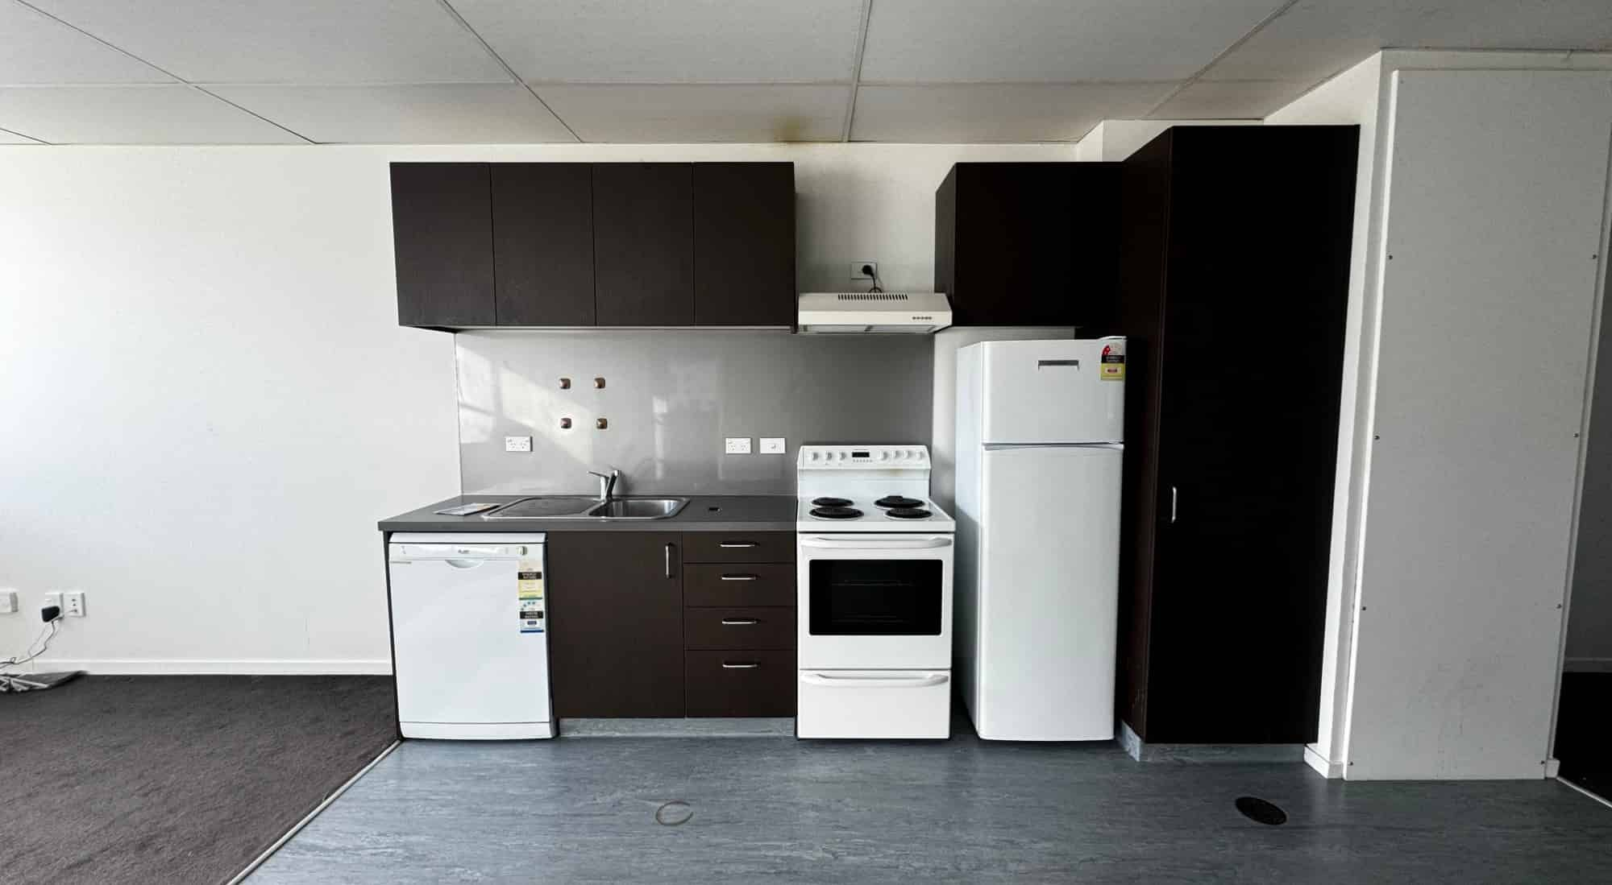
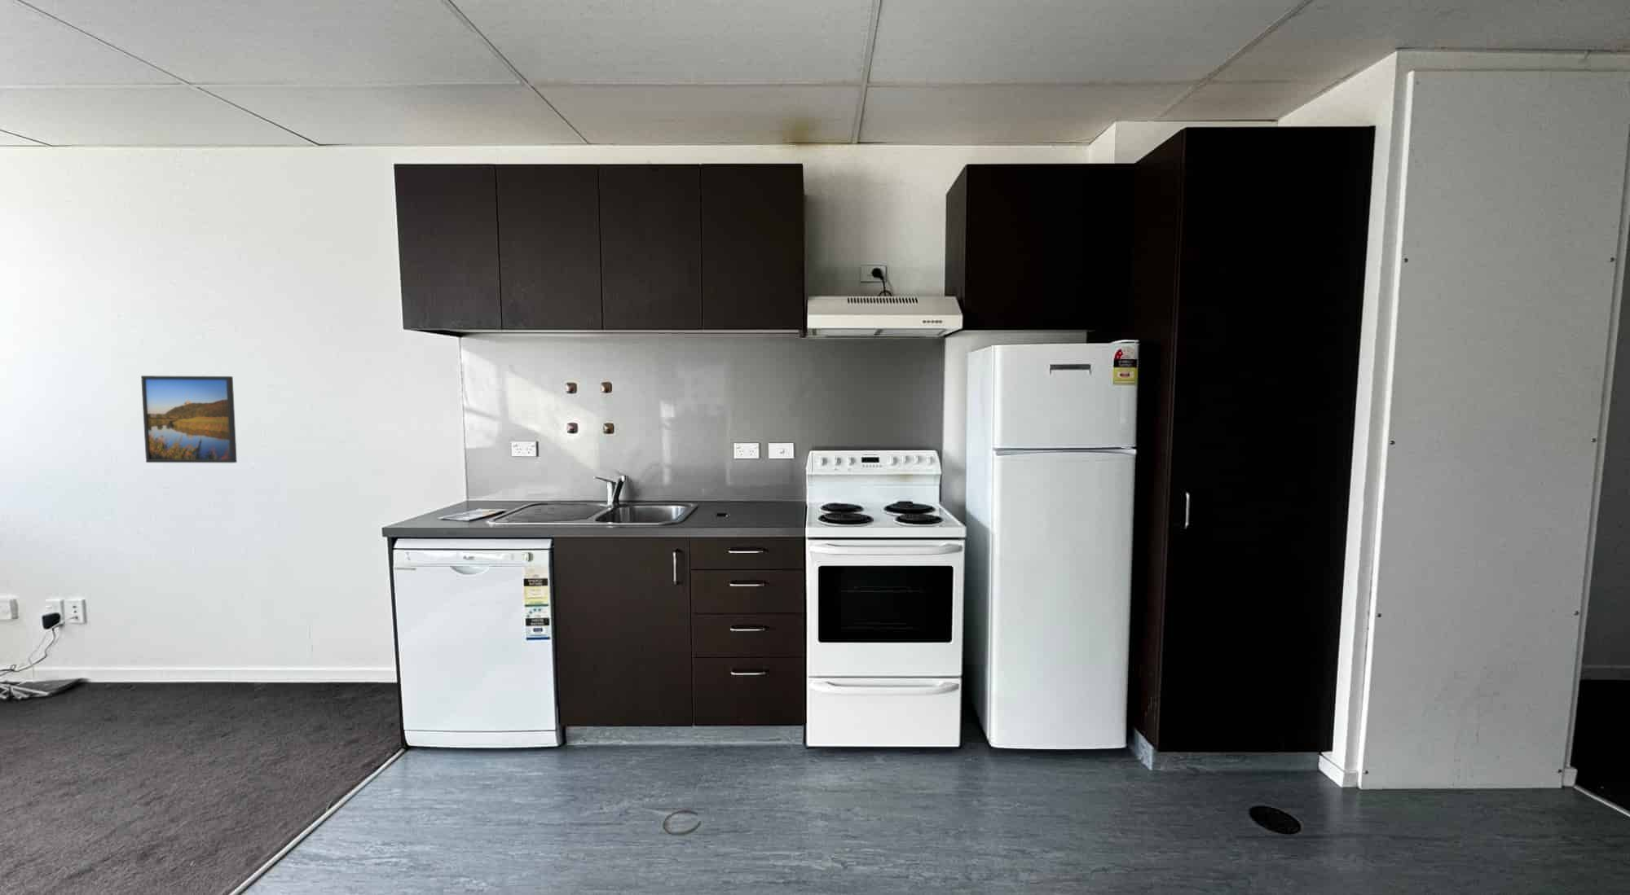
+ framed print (189, 420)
